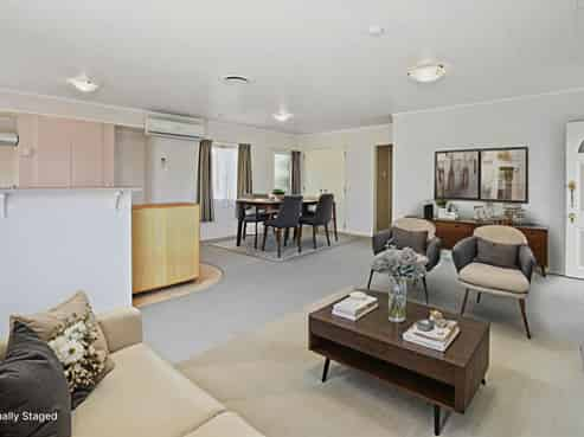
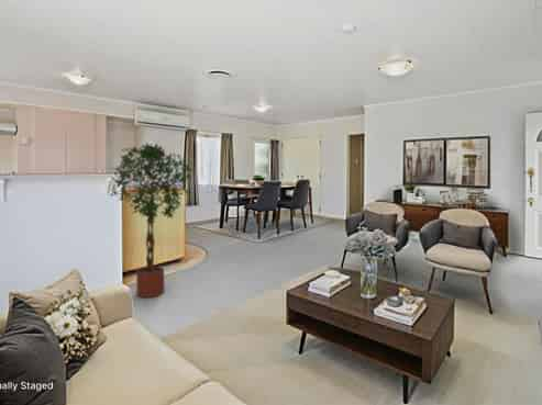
+ potted tree (152, 220)
